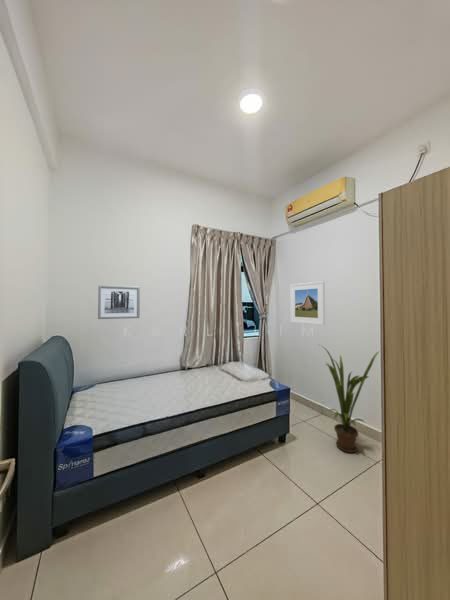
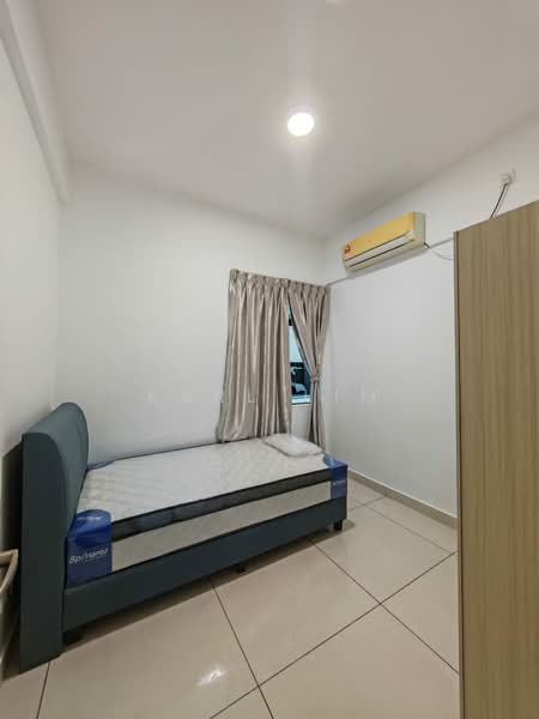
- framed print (306, 303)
- wall art (119, 302)
- house plant (339, 396)
